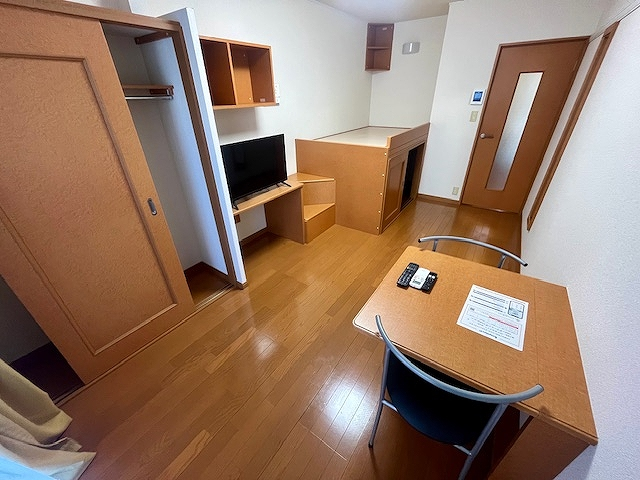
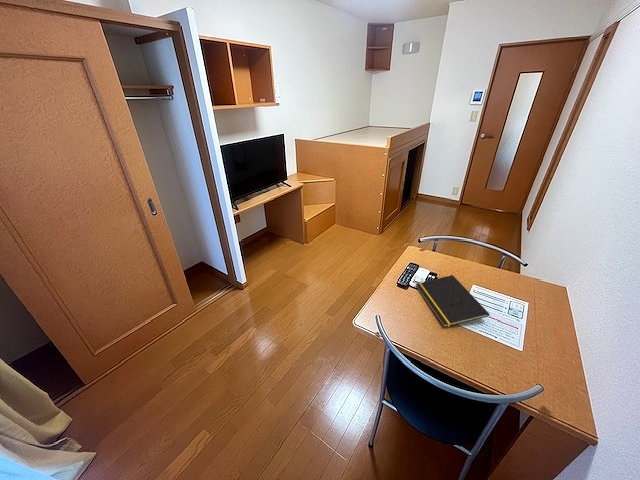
+ notepad (448, 298)
